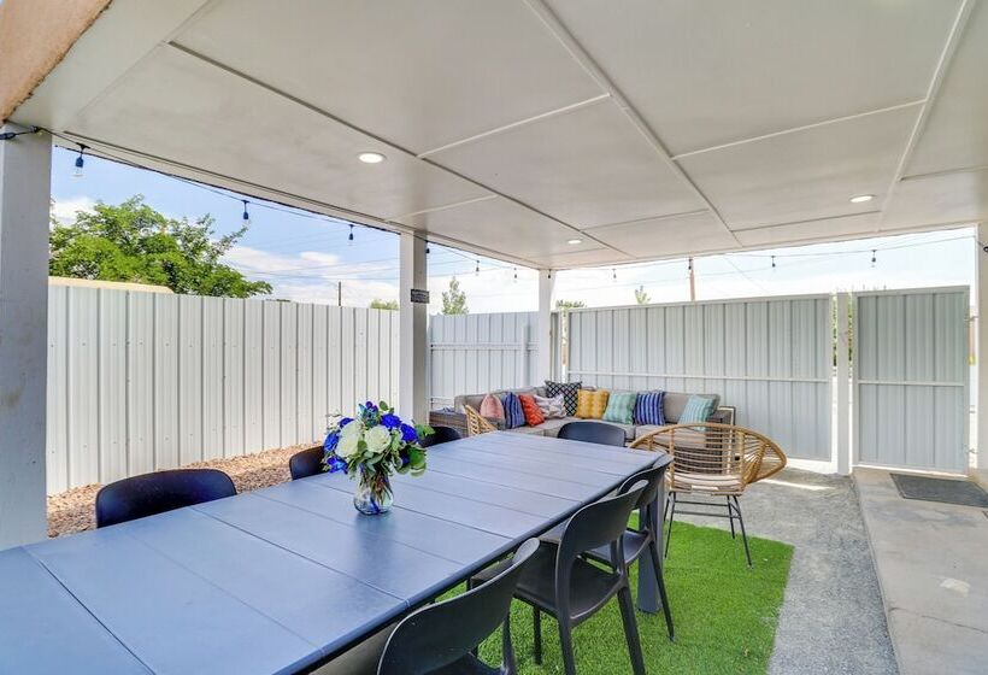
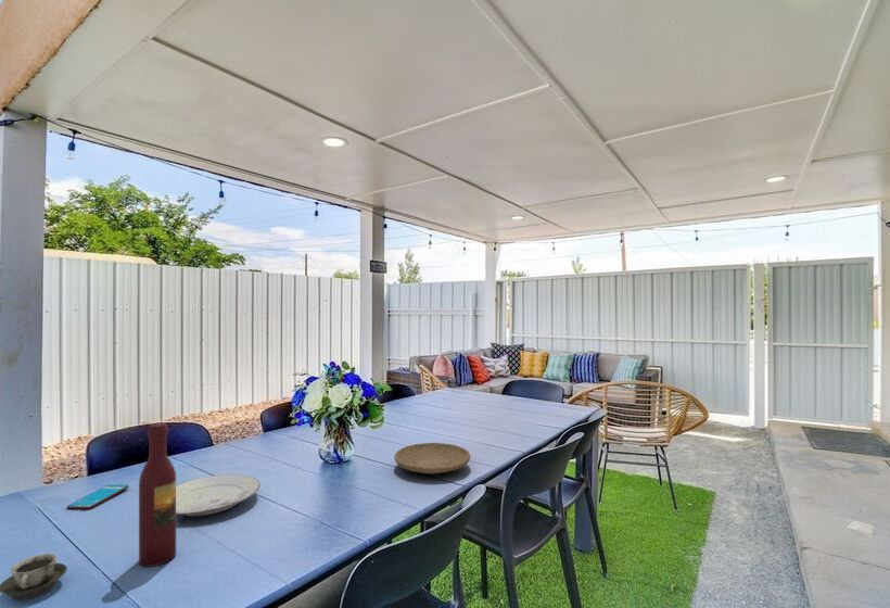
+ smartphone (99, 496)
+ plate (432, 460)
+ wine bottle (157, 491)
+ plate (209, 496)
+ cup (34, 575)
